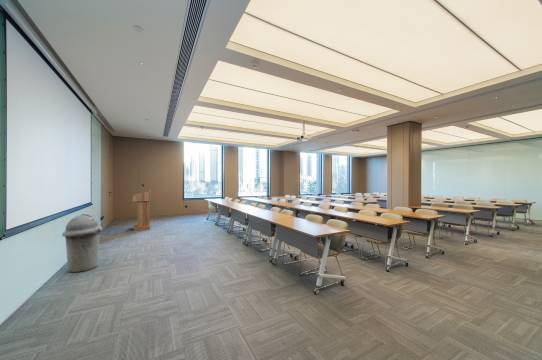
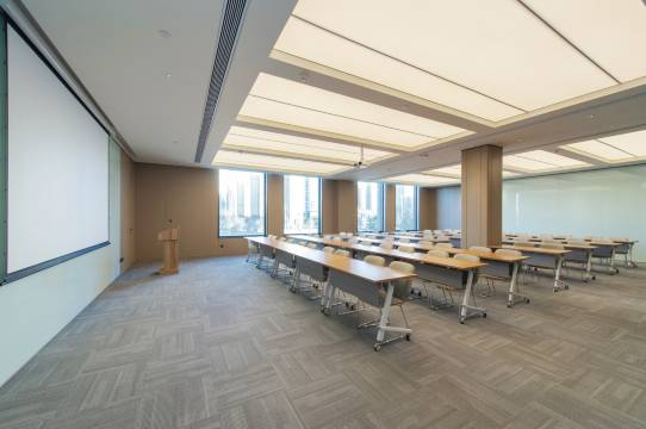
- trash can (83, 241)
